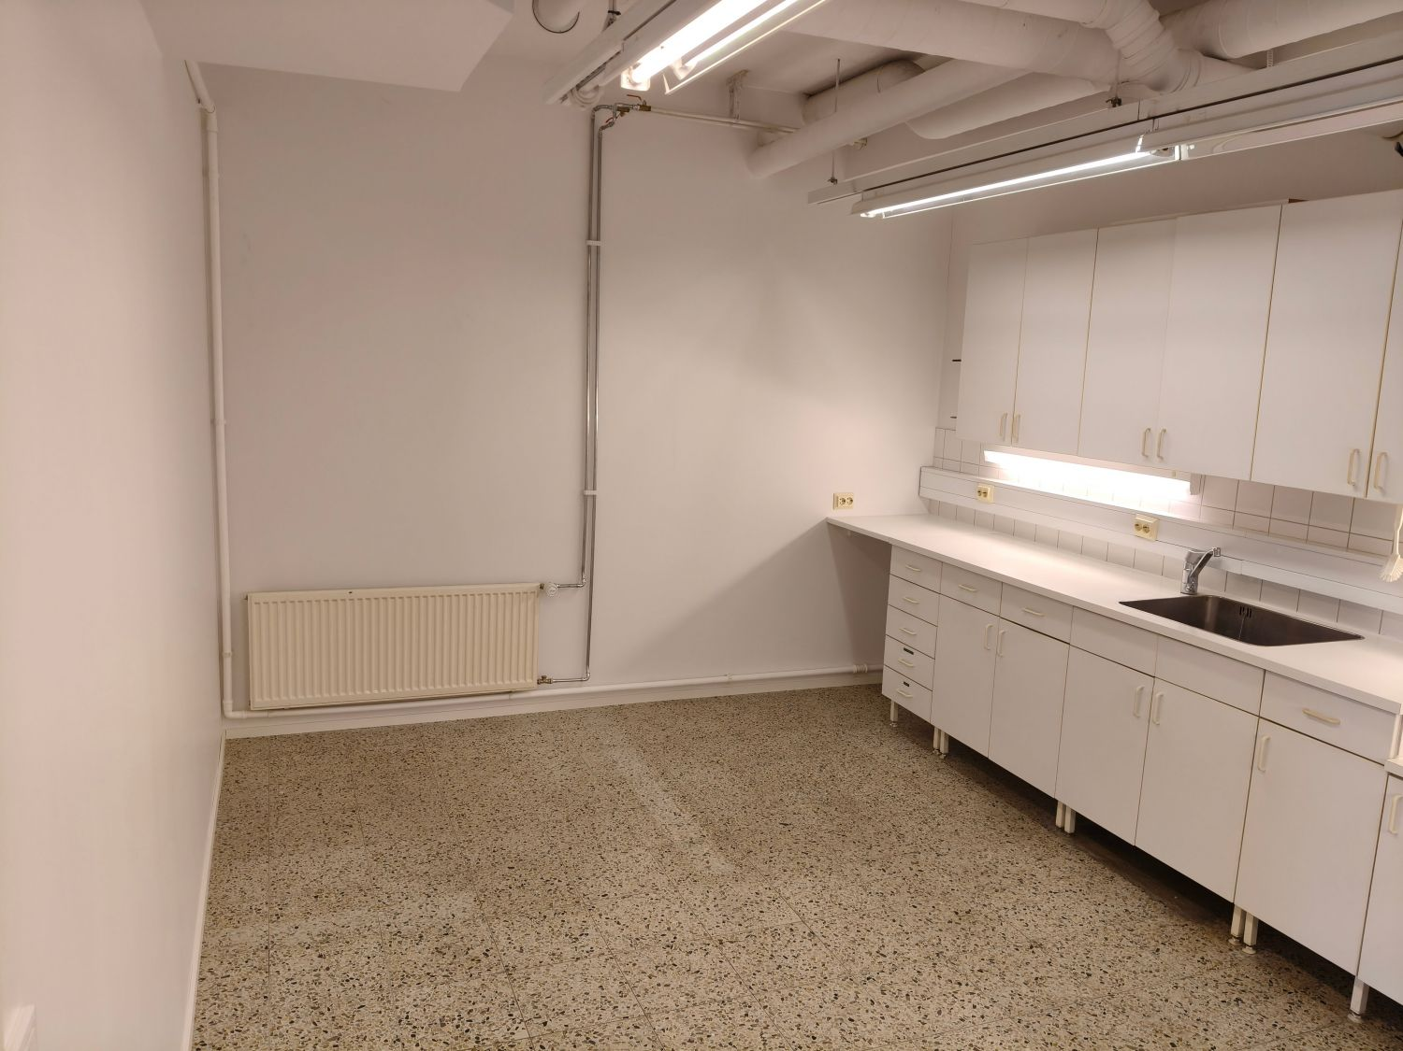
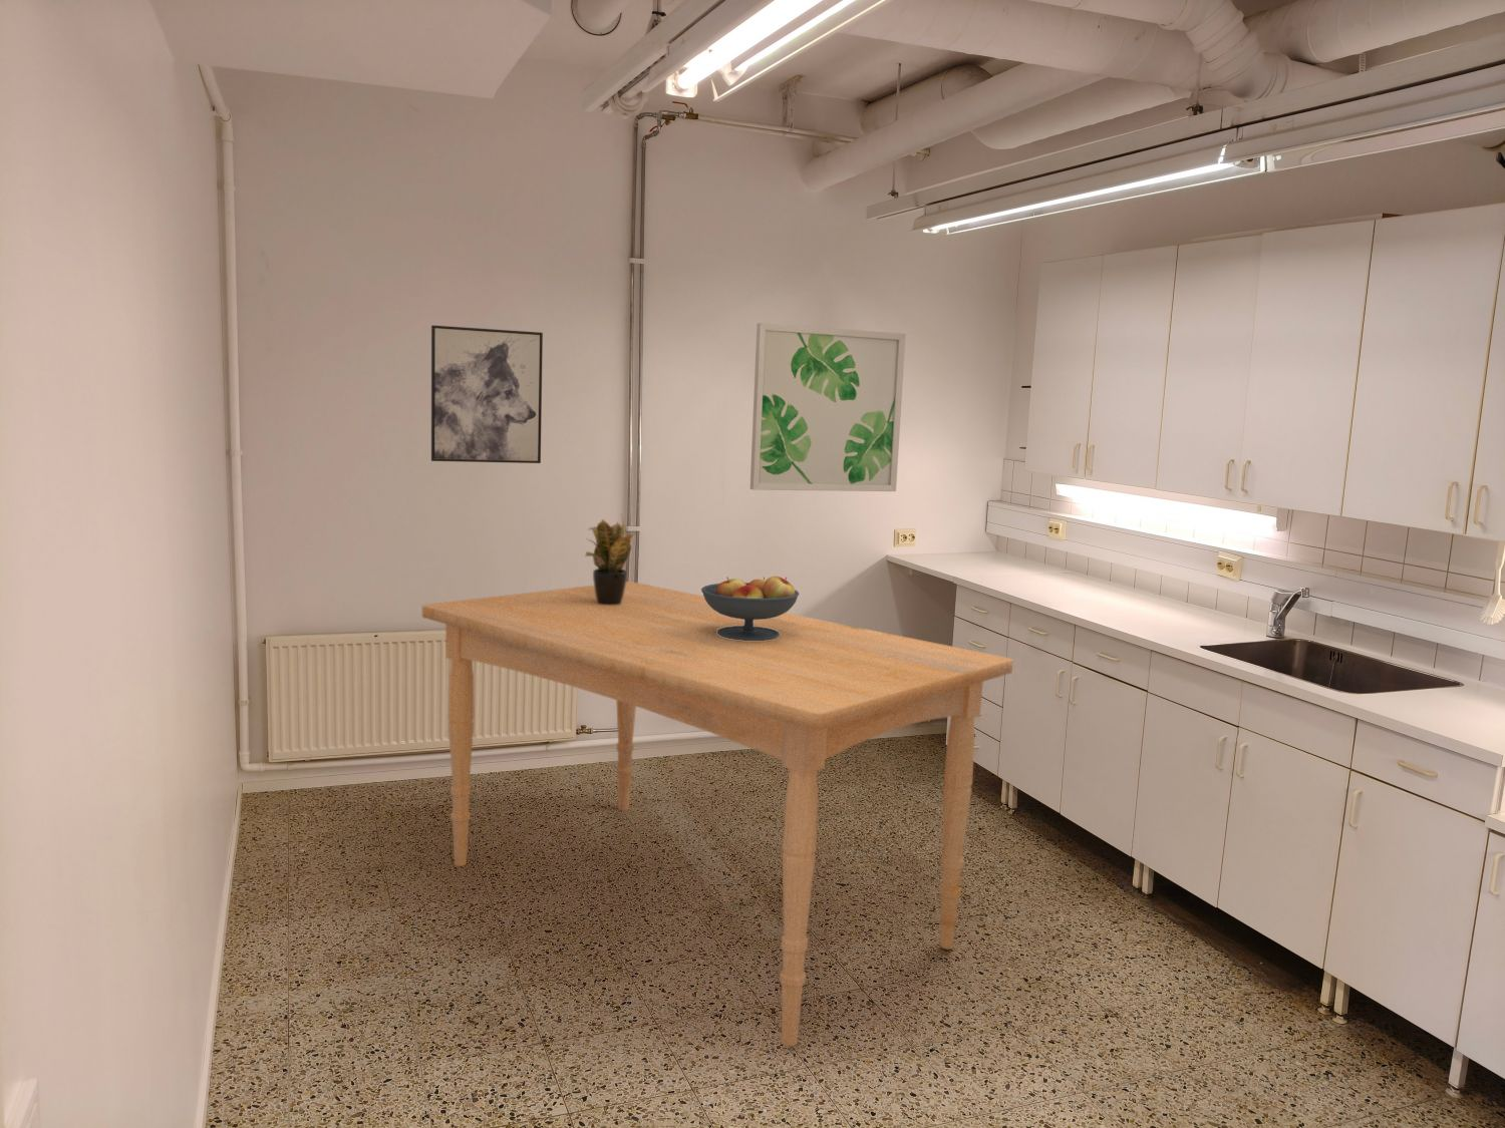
+ wall art (828, 410)
+ wall art (487, 396)
+ dining table (707, 731)
+ fruit bowl (749, 603)
+ potted plant (608, 555)
